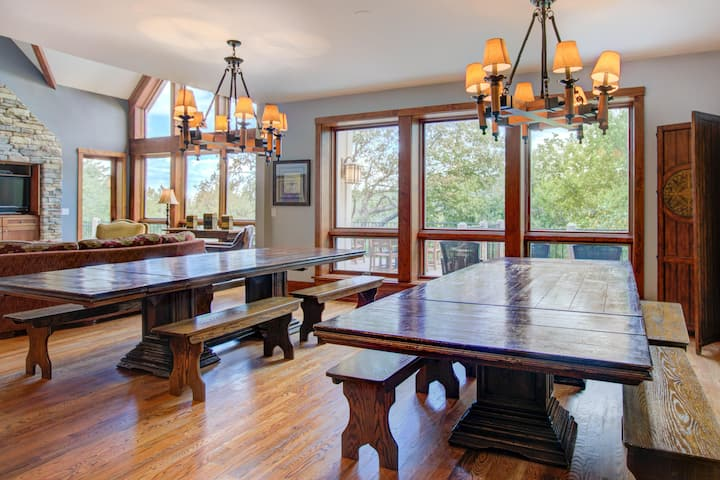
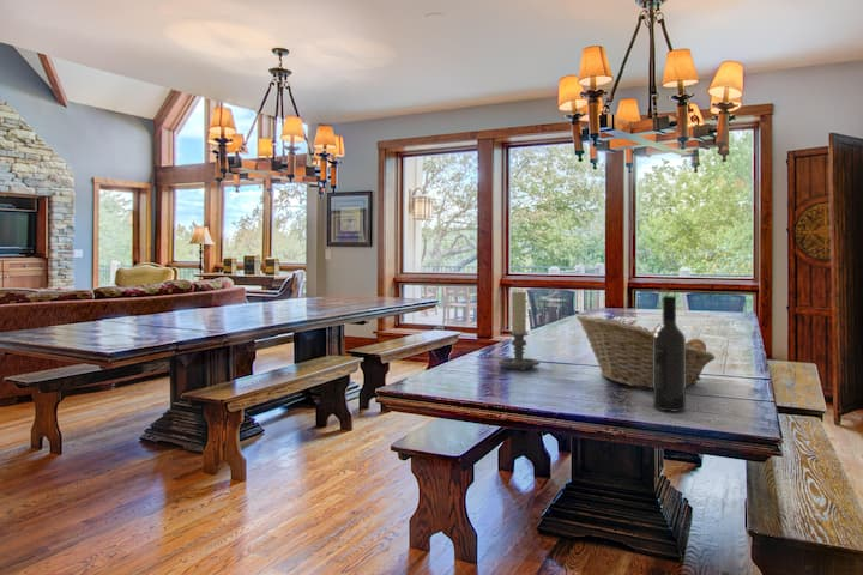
+ wine bottle (669, 352)
+ candle holder (519, 328)
+ fruit basket (640, 346)
